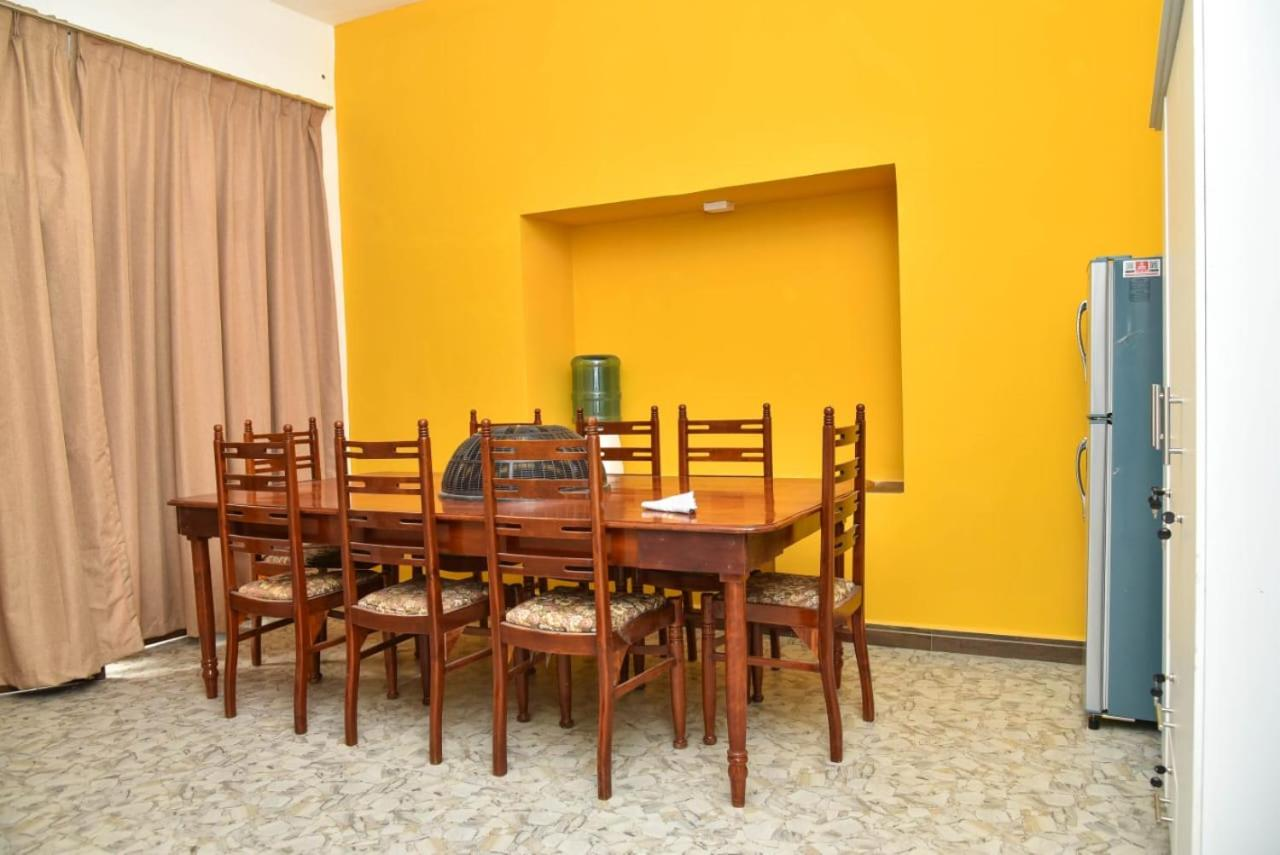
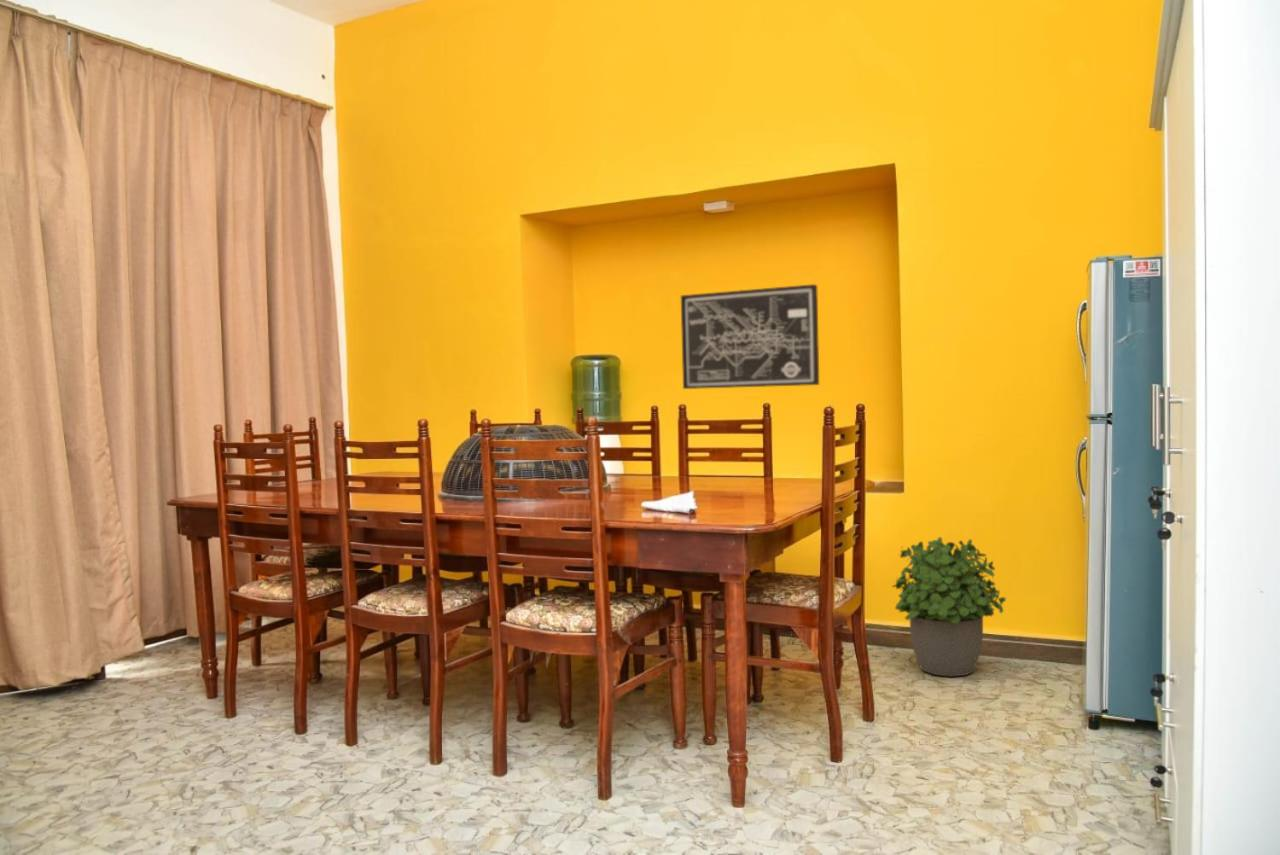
+ potted plant (946, 603)
+ wall art (747, 338)
